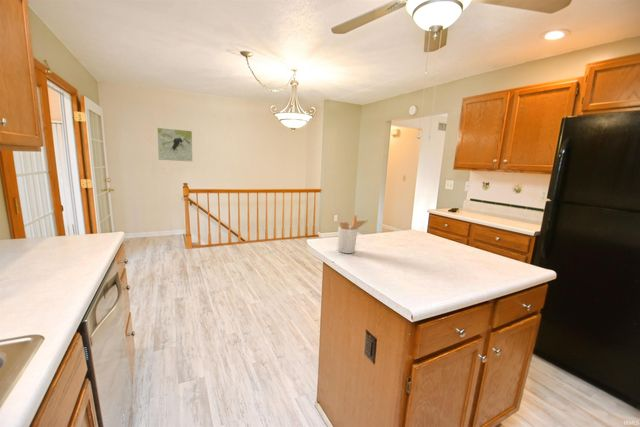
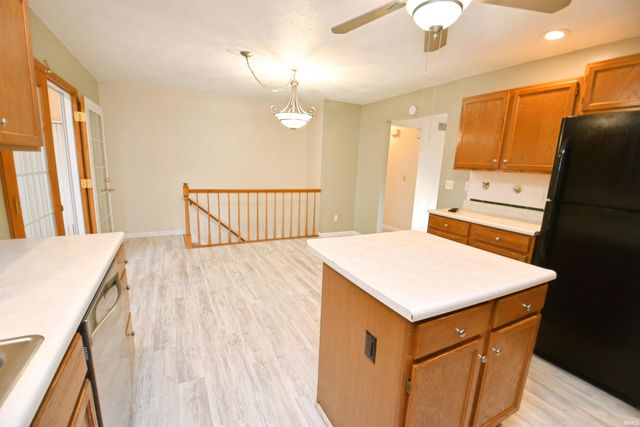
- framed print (175, 145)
- utensil holder (351, 234)
